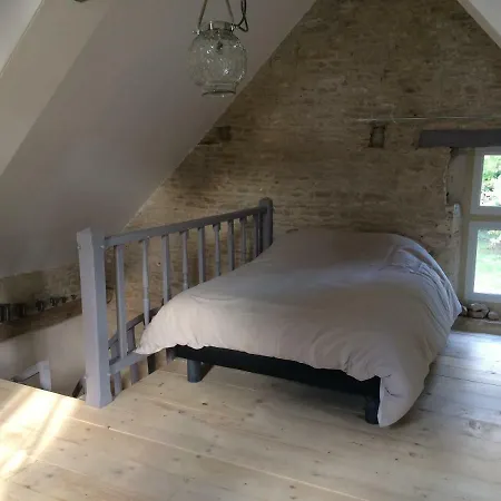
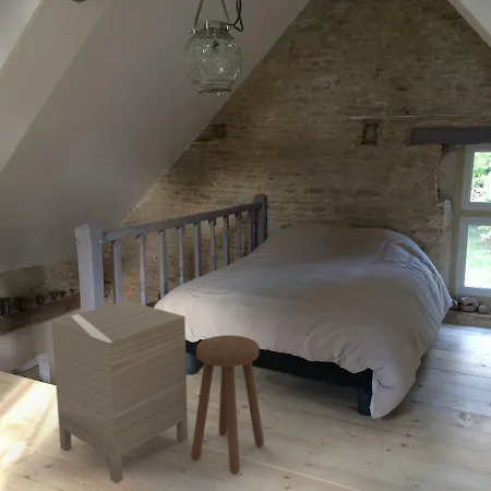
+ stool (228, 399)
+ nightstand (117, 380)
